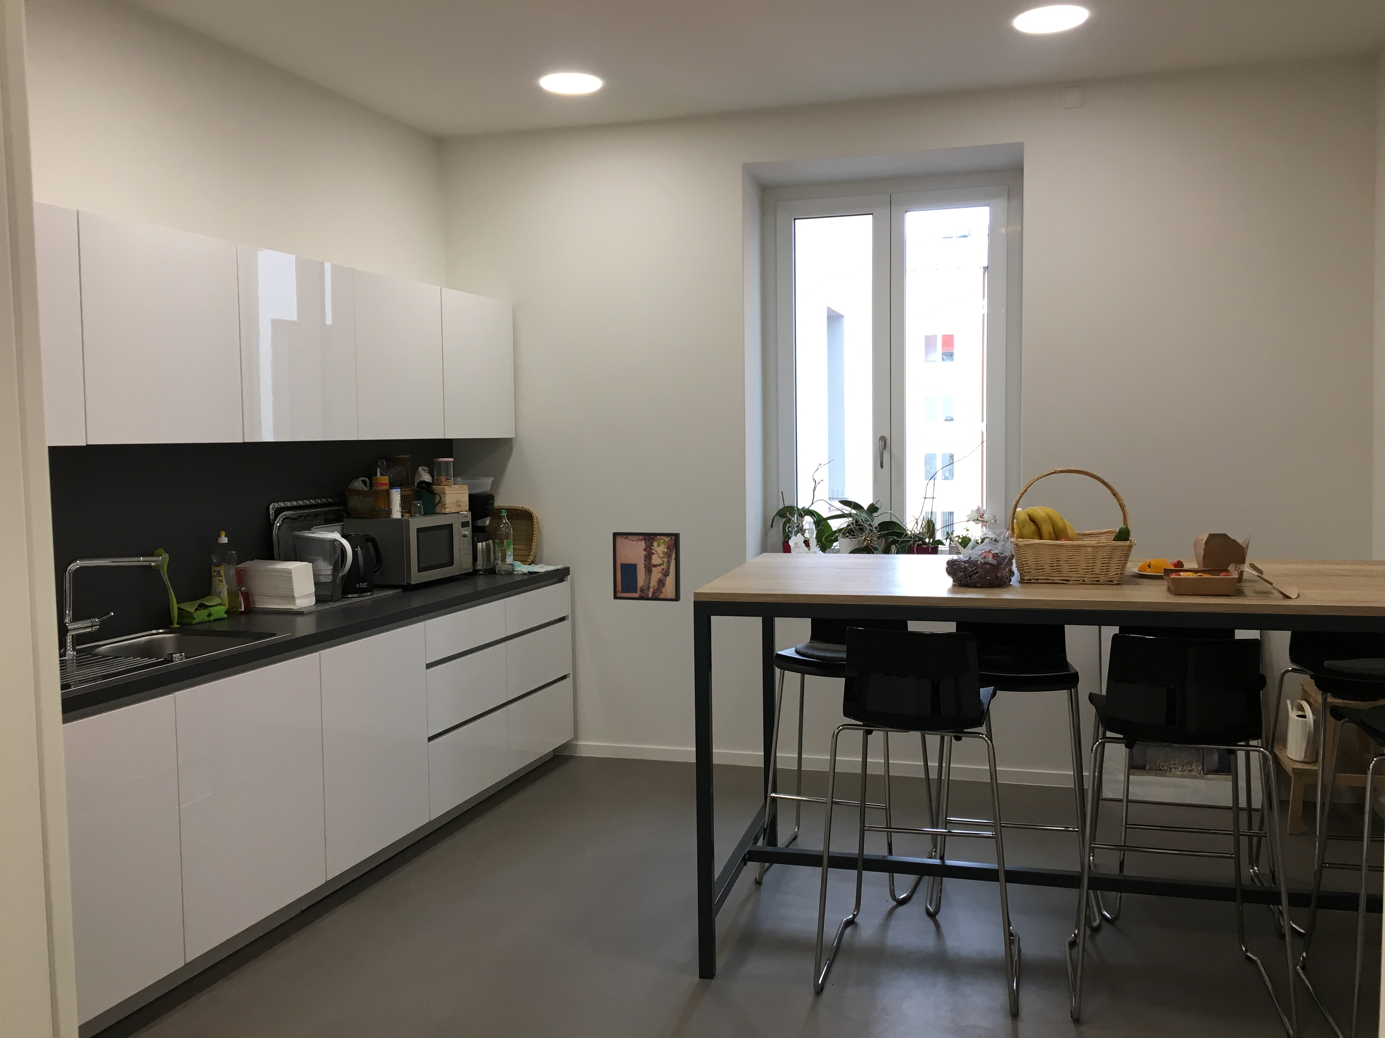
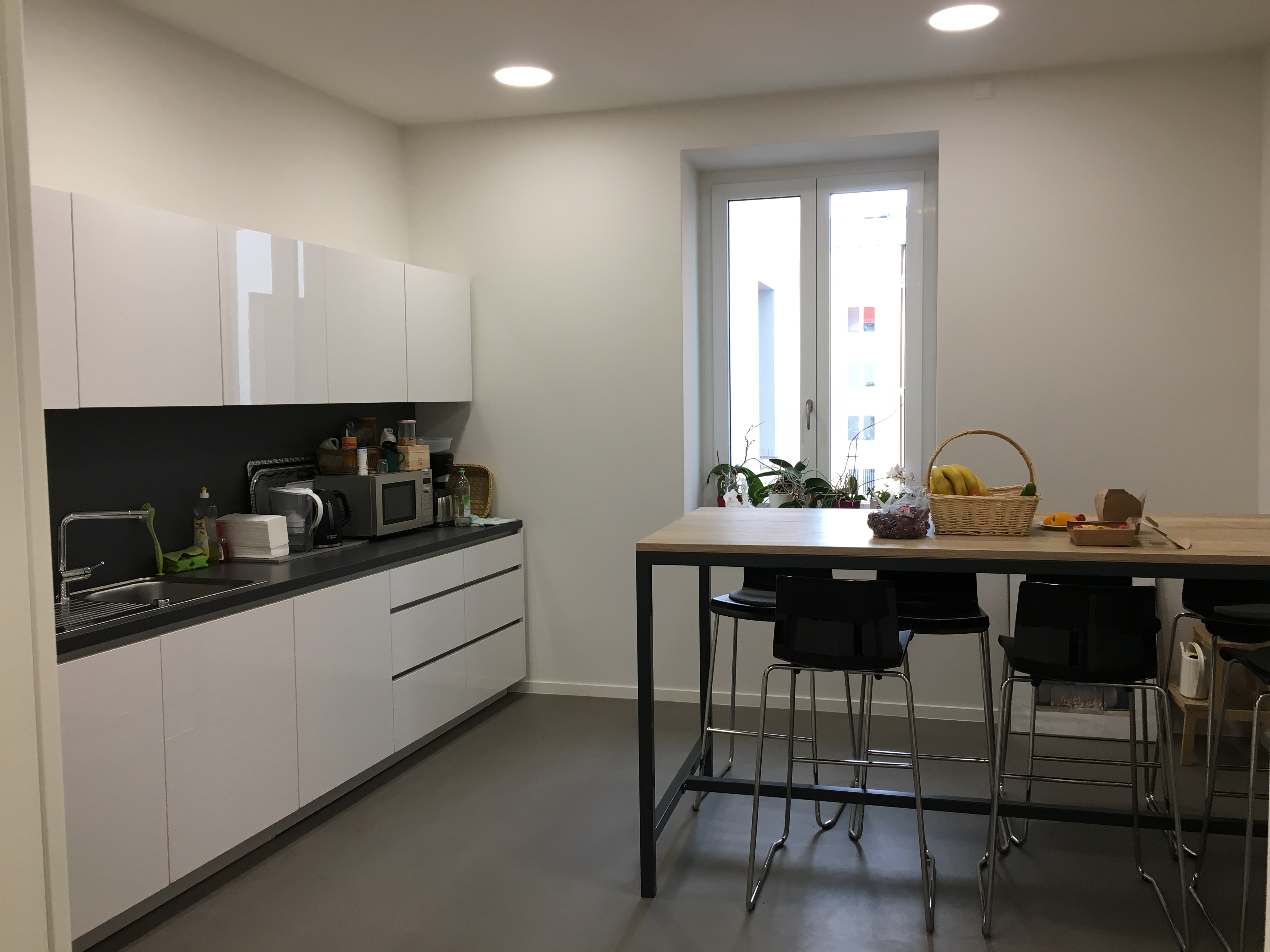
- wall art (646, 566)
